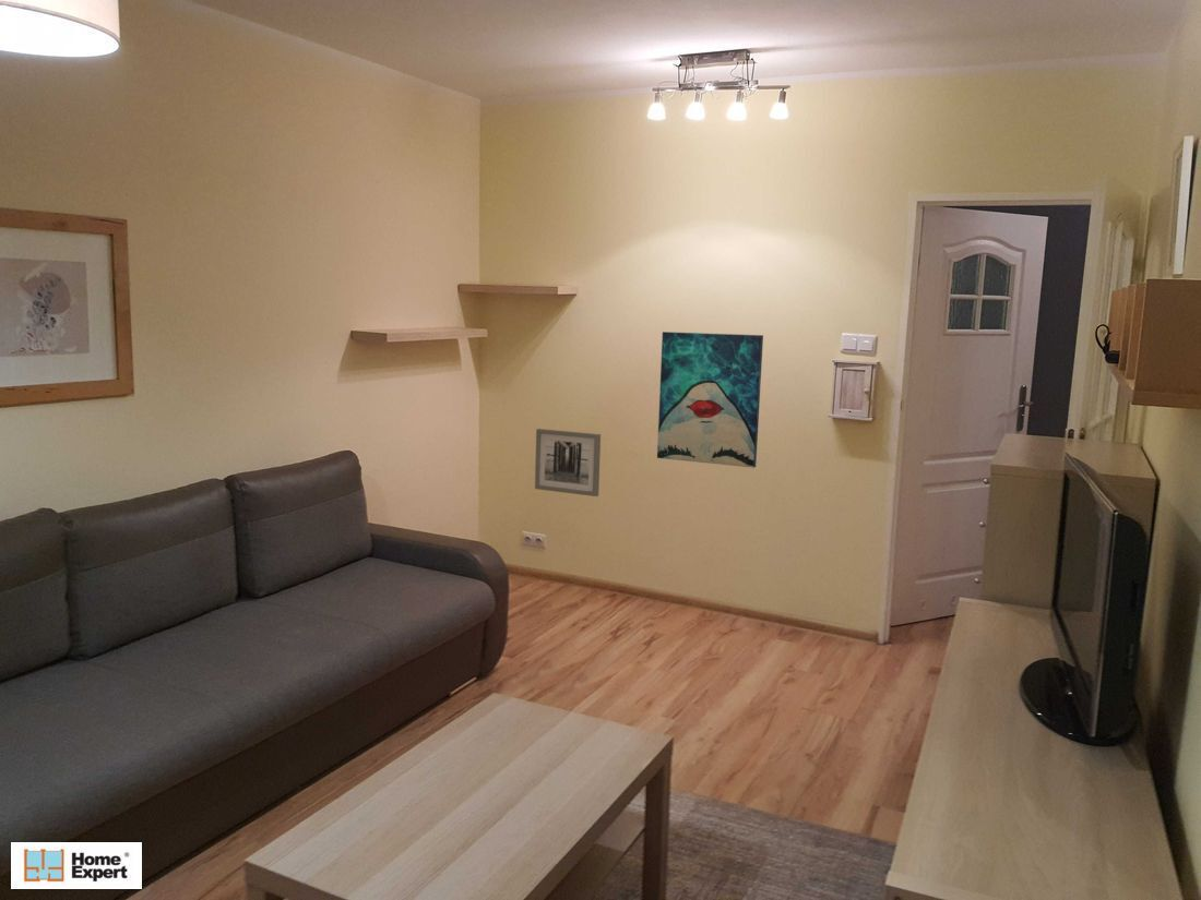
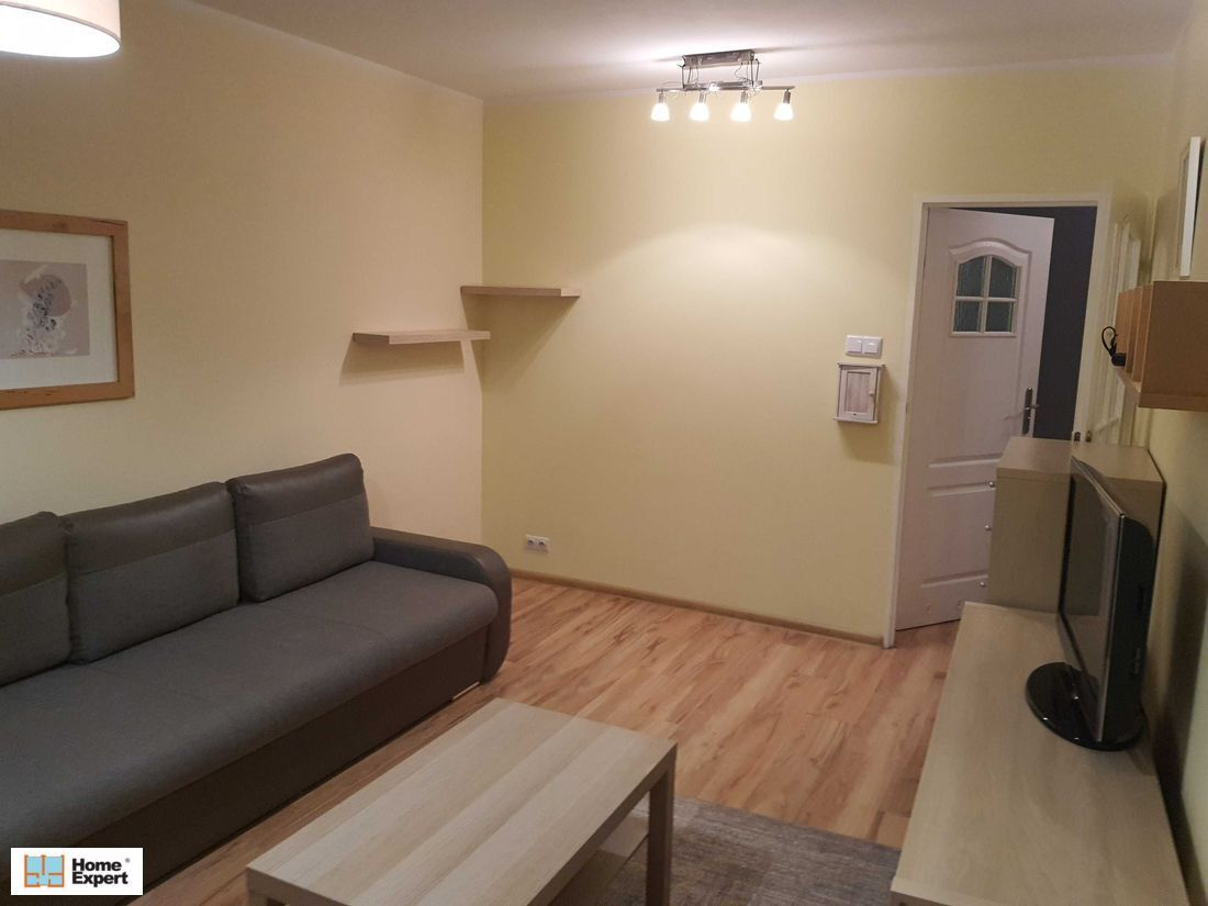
- wall art (707, 398)
- wall art (567, 461)
